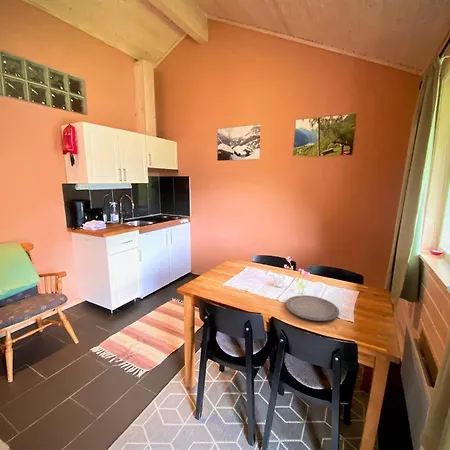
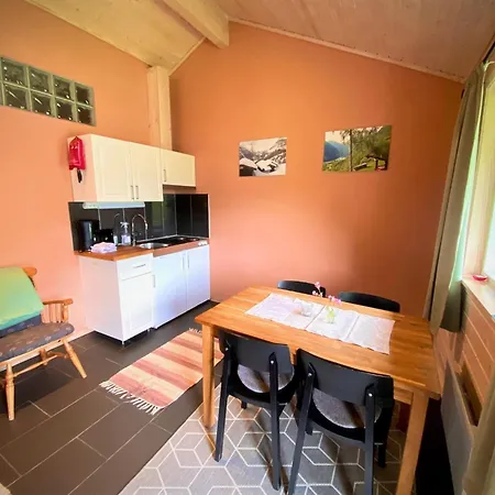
- plate (311, 307)
